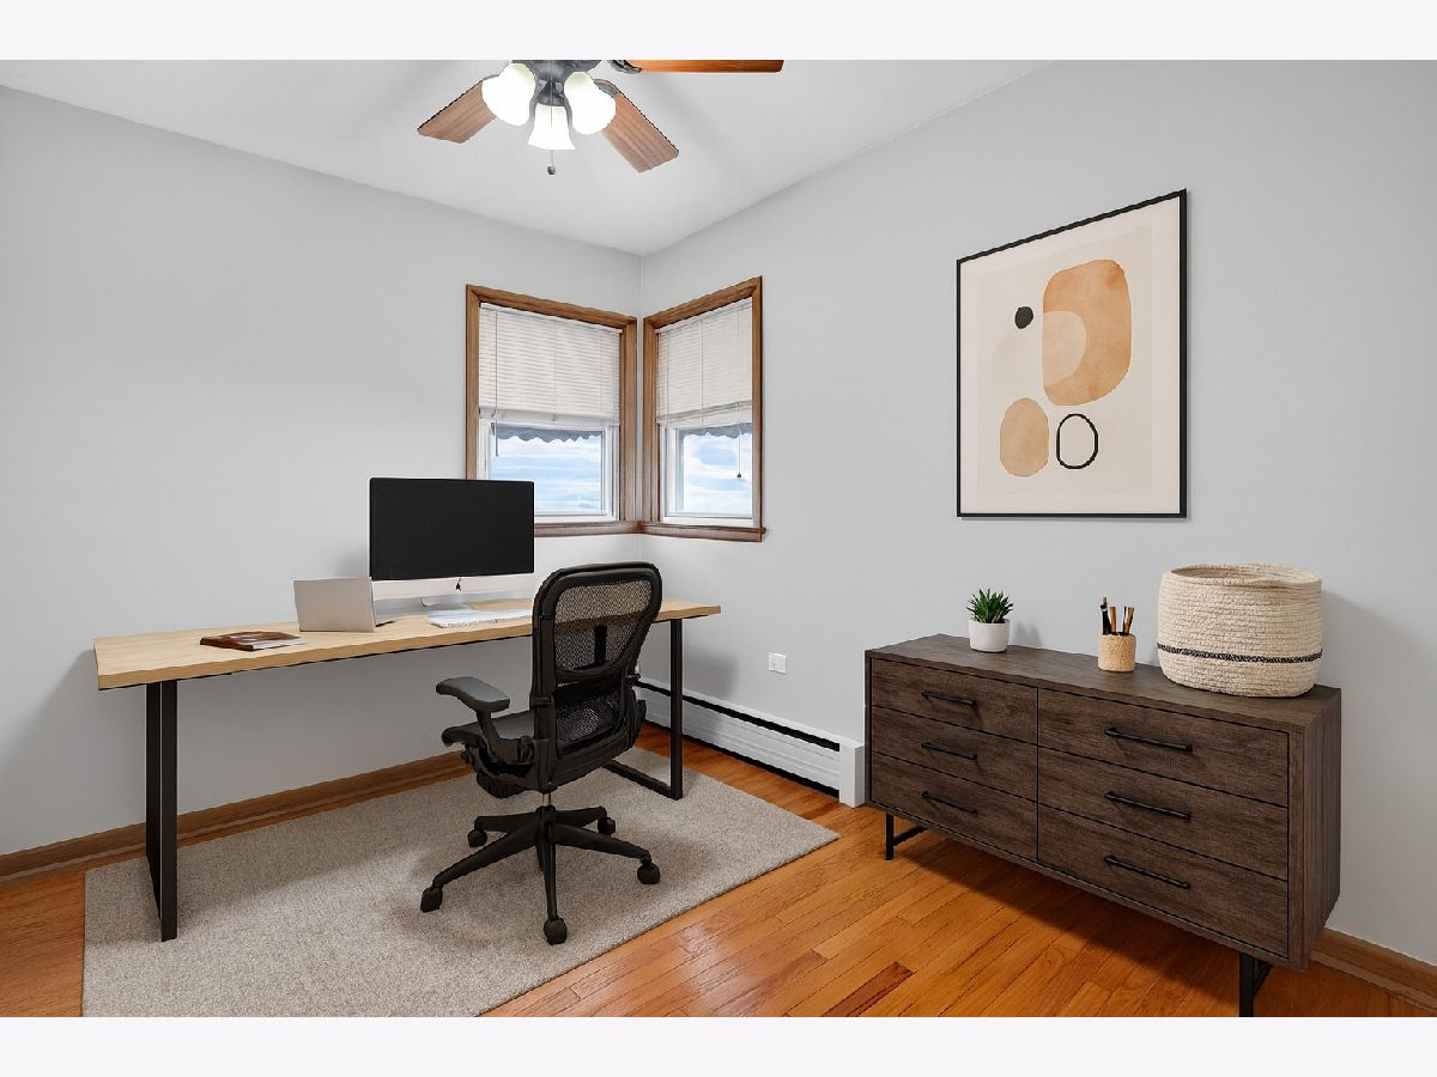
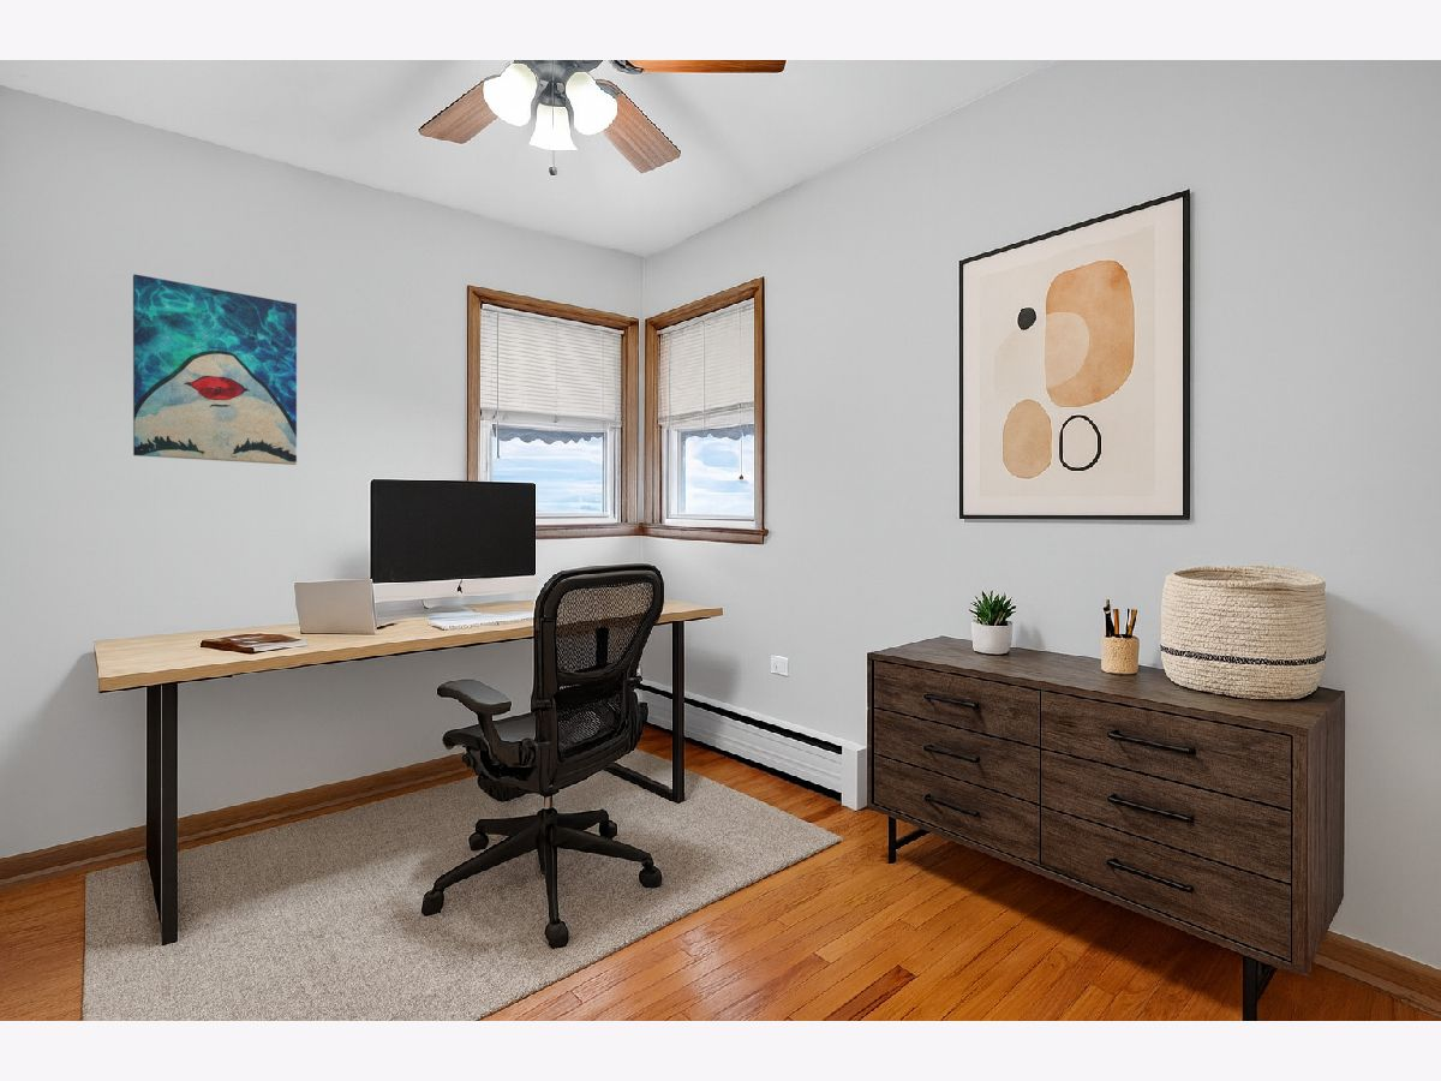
+ wall art (219, 375)
